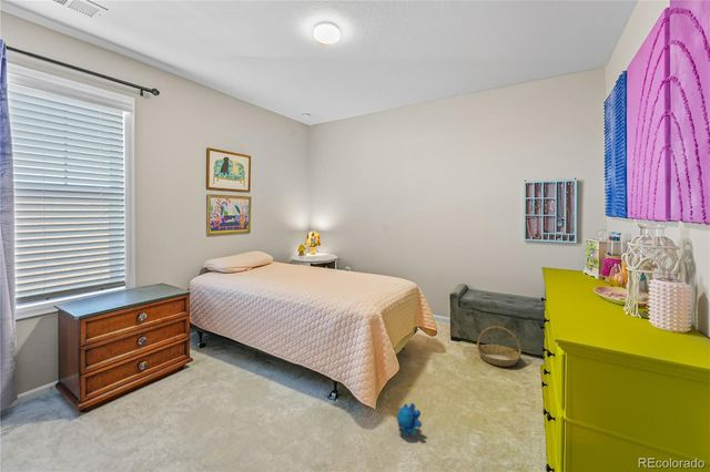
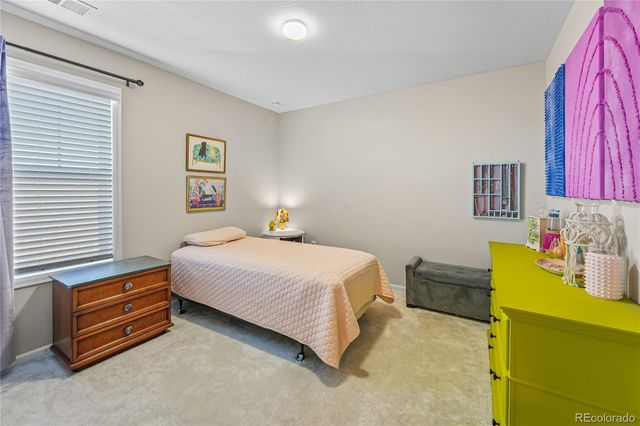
- plush toy (407, 419)
- basket (497, 345)
